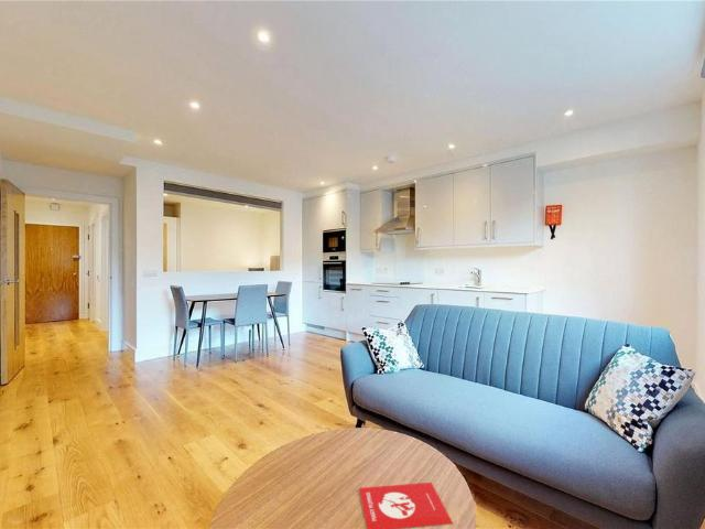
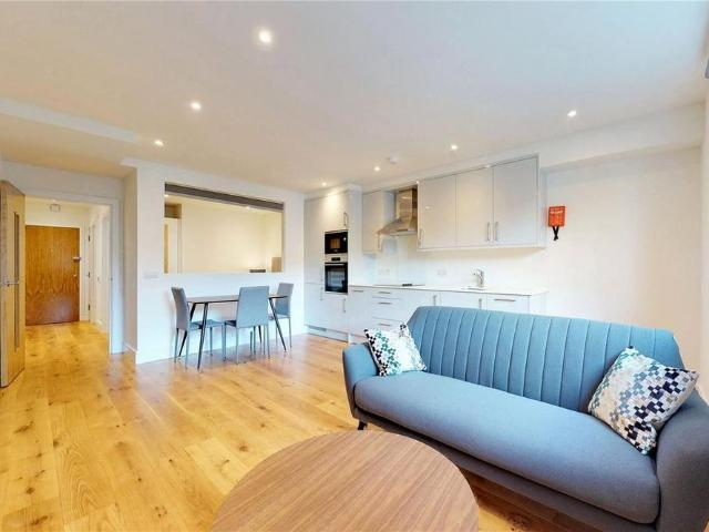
- book (402, 504)
